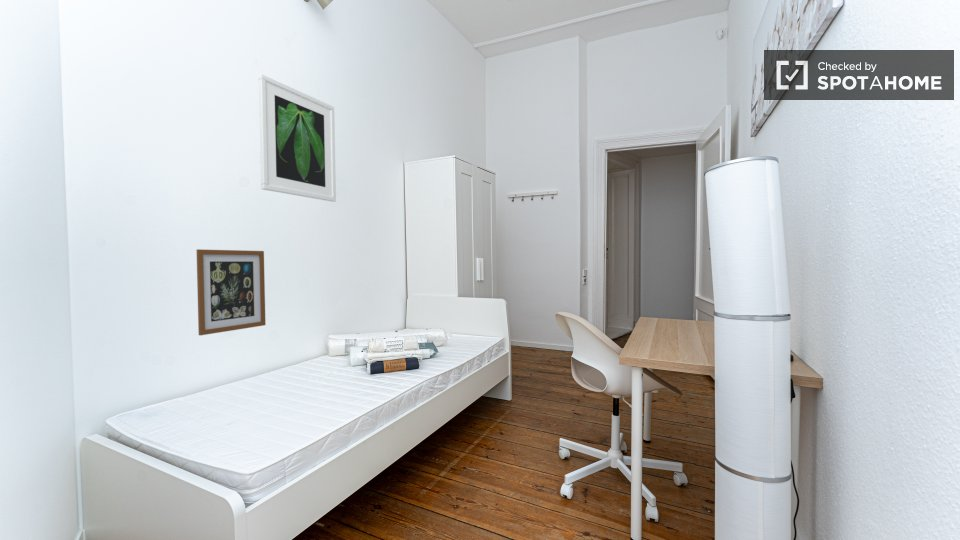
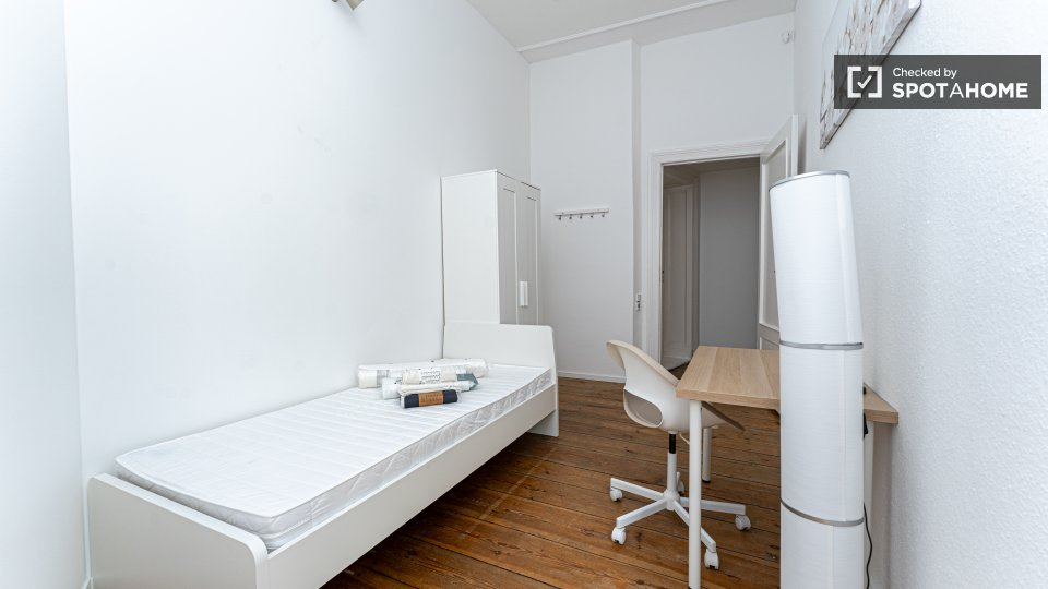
- wall art (233, 290)
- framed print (300, 144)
